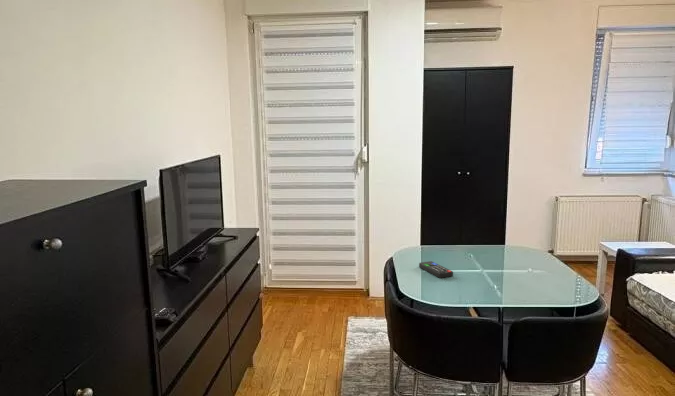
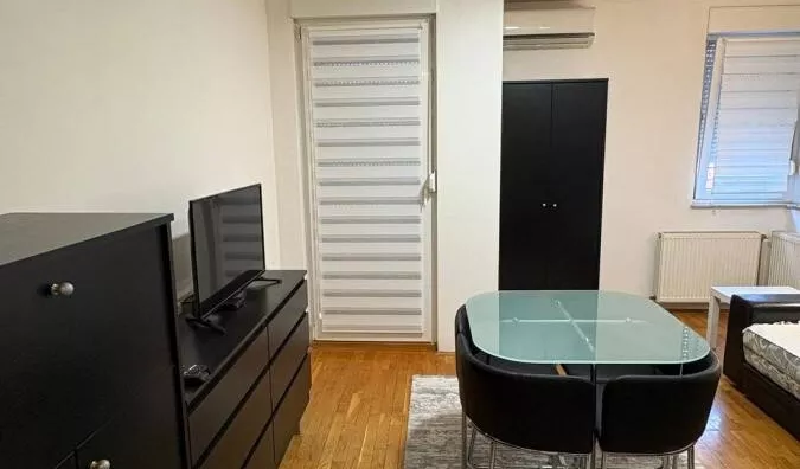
- remote control (435, 268)
